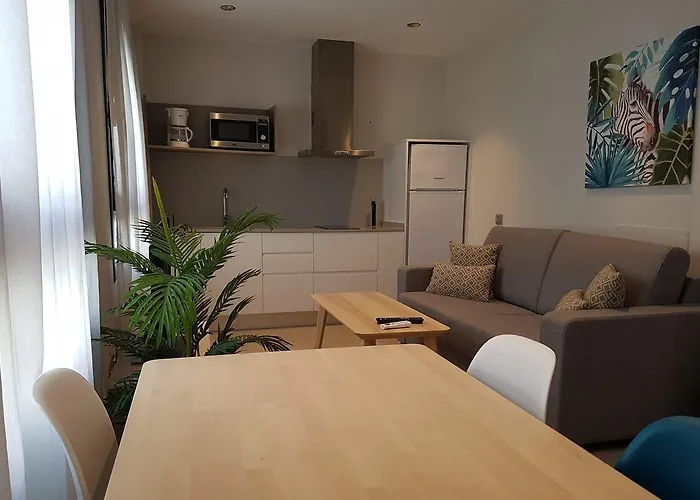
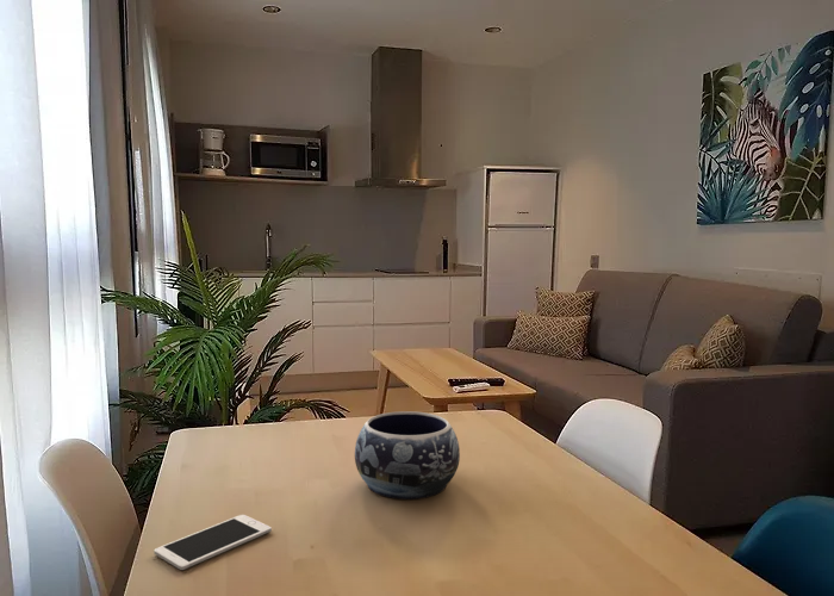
+ cell phone (214, 540)
+ decorative bowl (406, 453)
